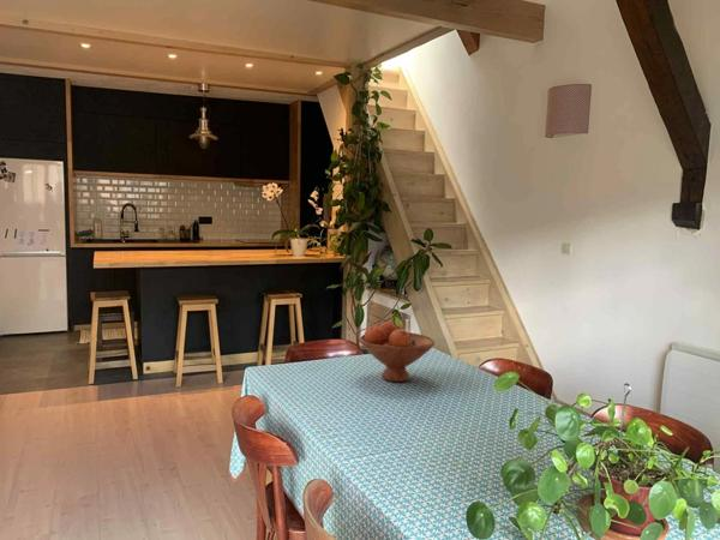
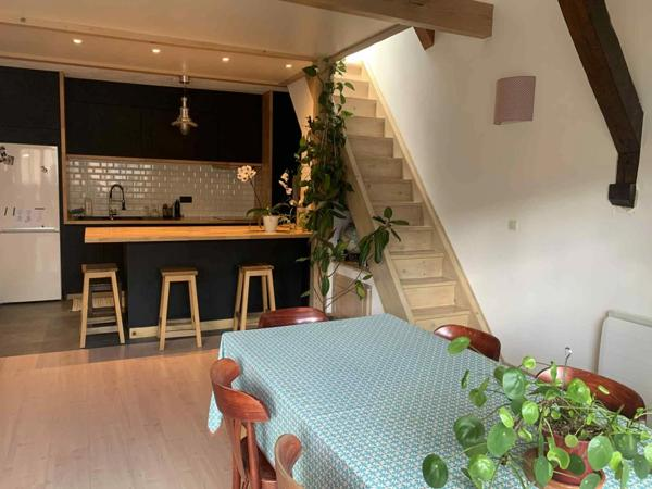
- fruit bowl (396, 350)
